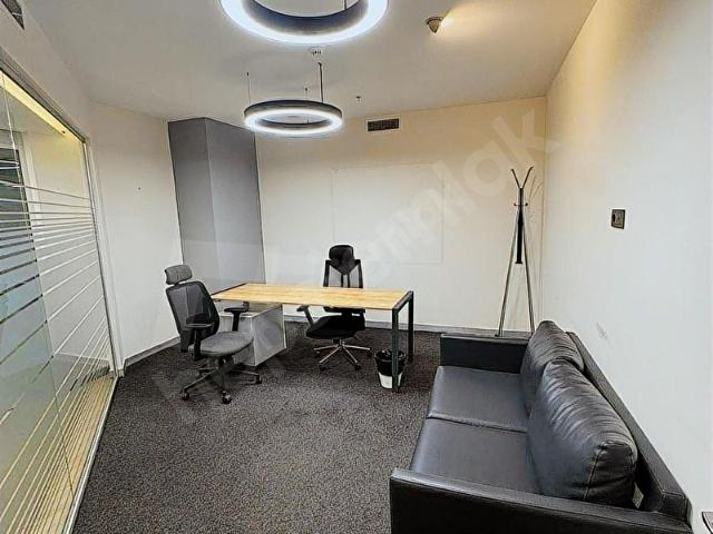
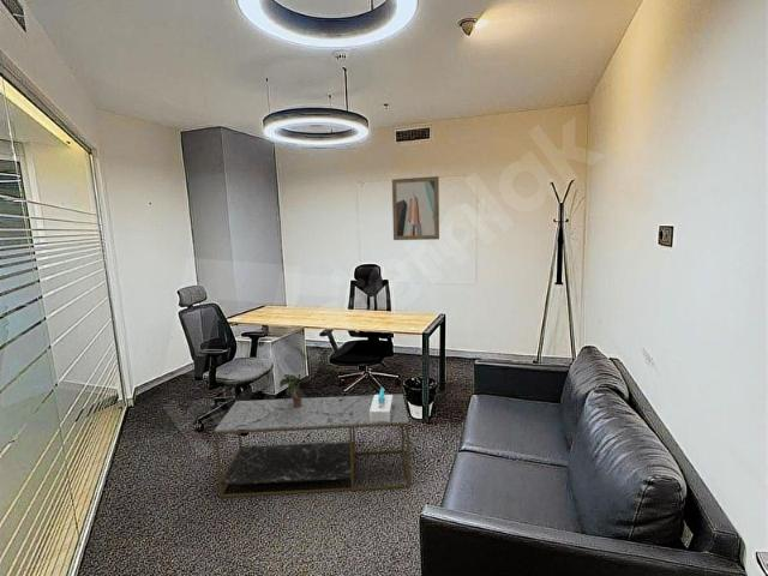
+ wall art (415, 209)
+ tissue box (382, 402)
+ potted plant (290, 391)
+ coffee table (319, 443)
